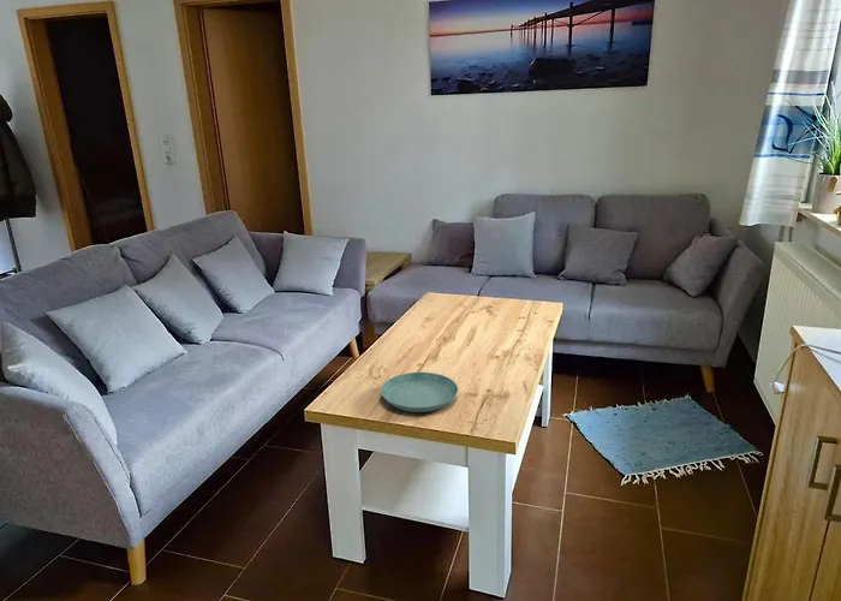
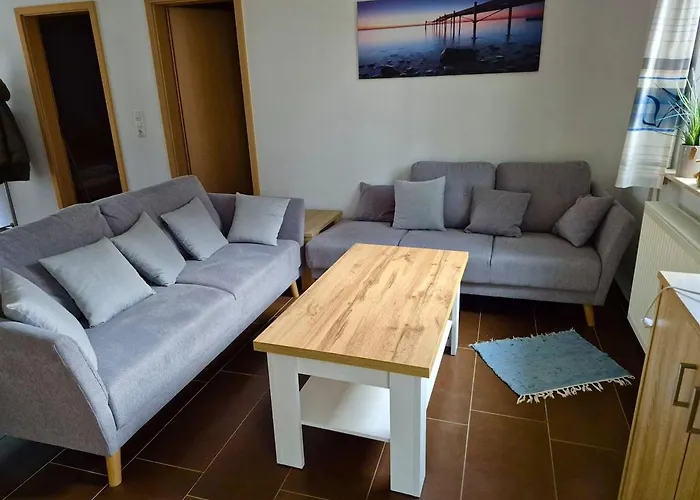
- saucer (419, 392)
